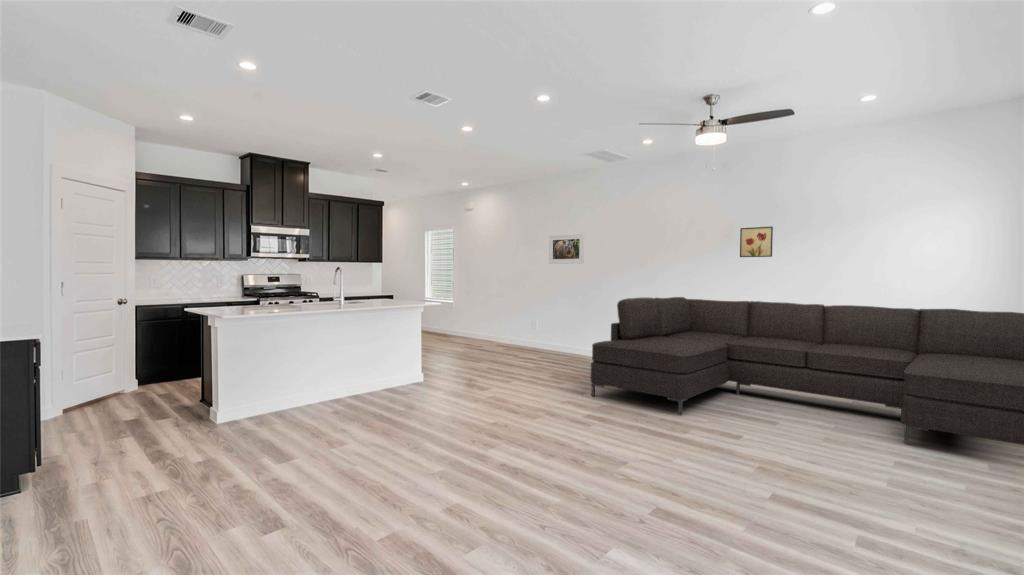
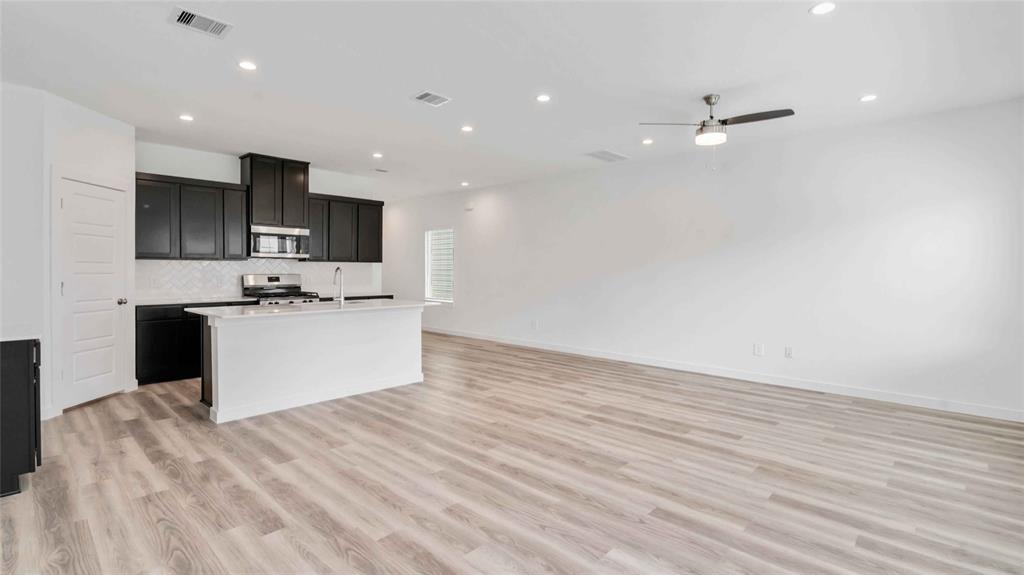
- wall art (756, 242)
- sofa (804, 356)
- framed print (566, 249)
